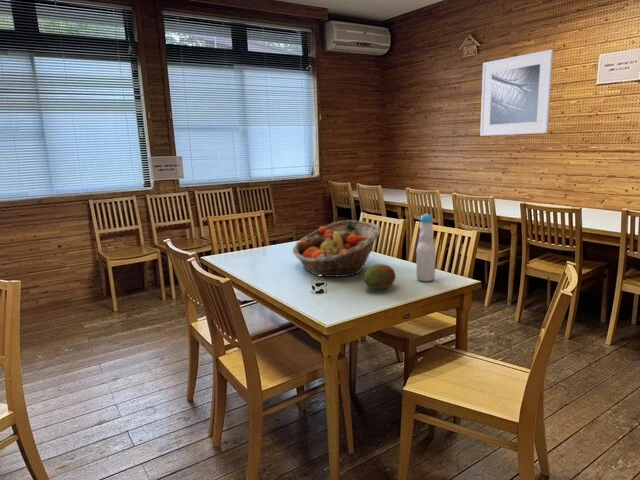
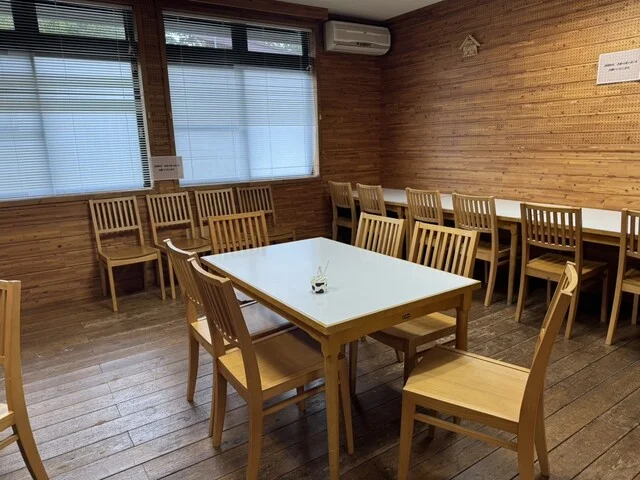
- fruit (379, 277)
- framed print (513, 96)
- bottle (426, 247)
- fruit basket (336, 246)
